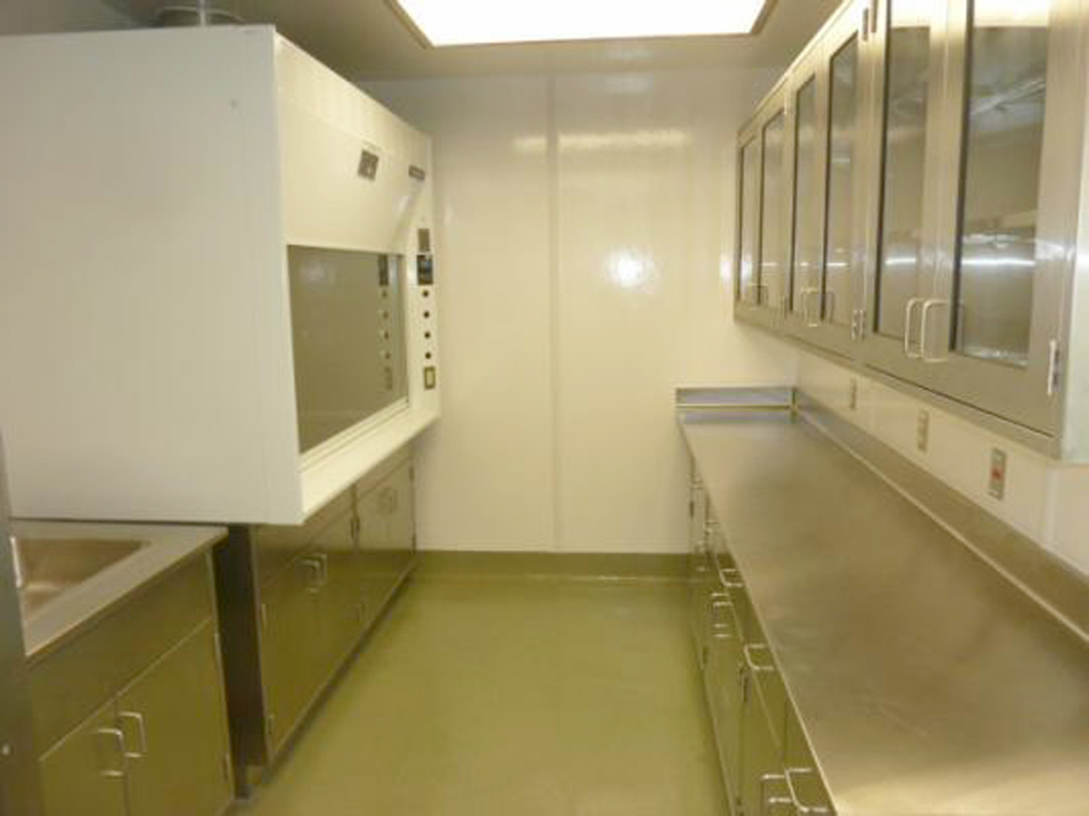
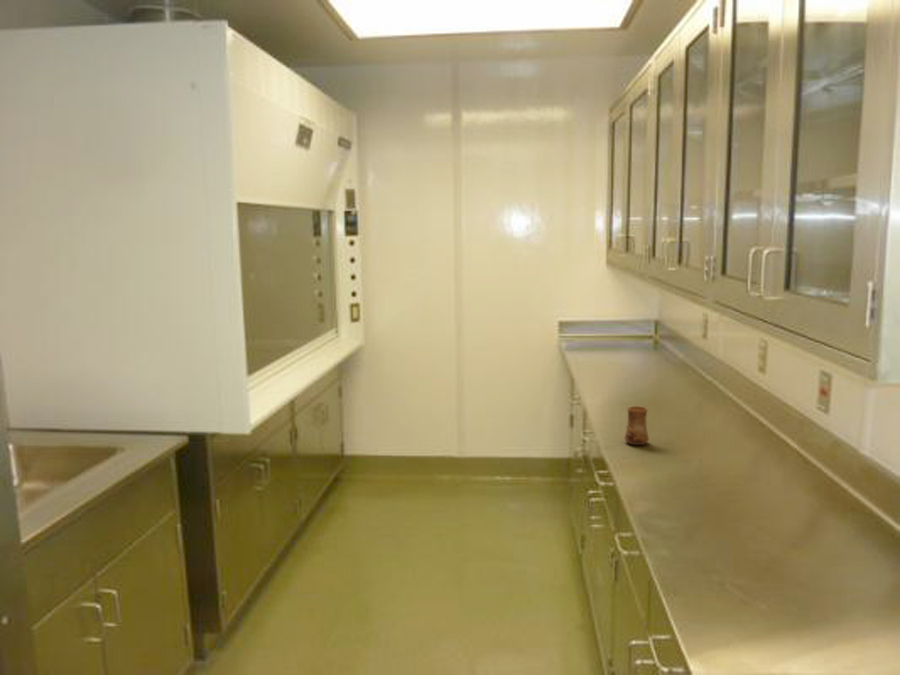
+ cup (636, 425)
